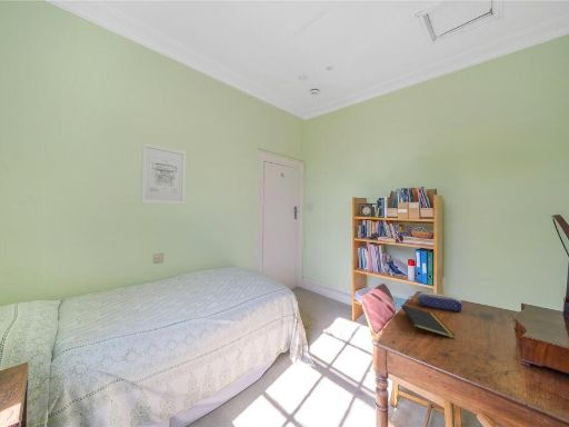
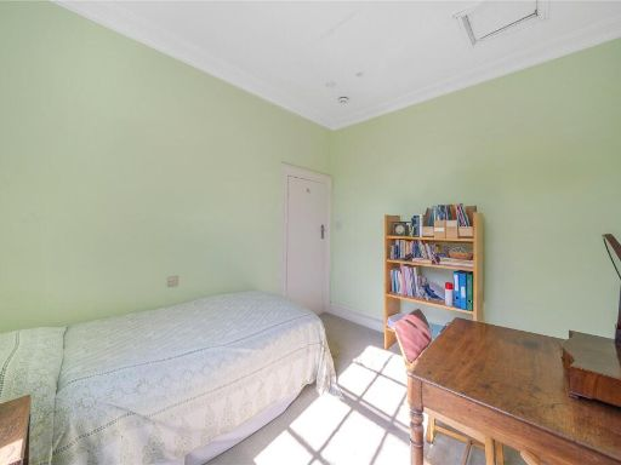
- wall art (164, 176)
- pencil case (438, 300)
- notepad (425, 319)
